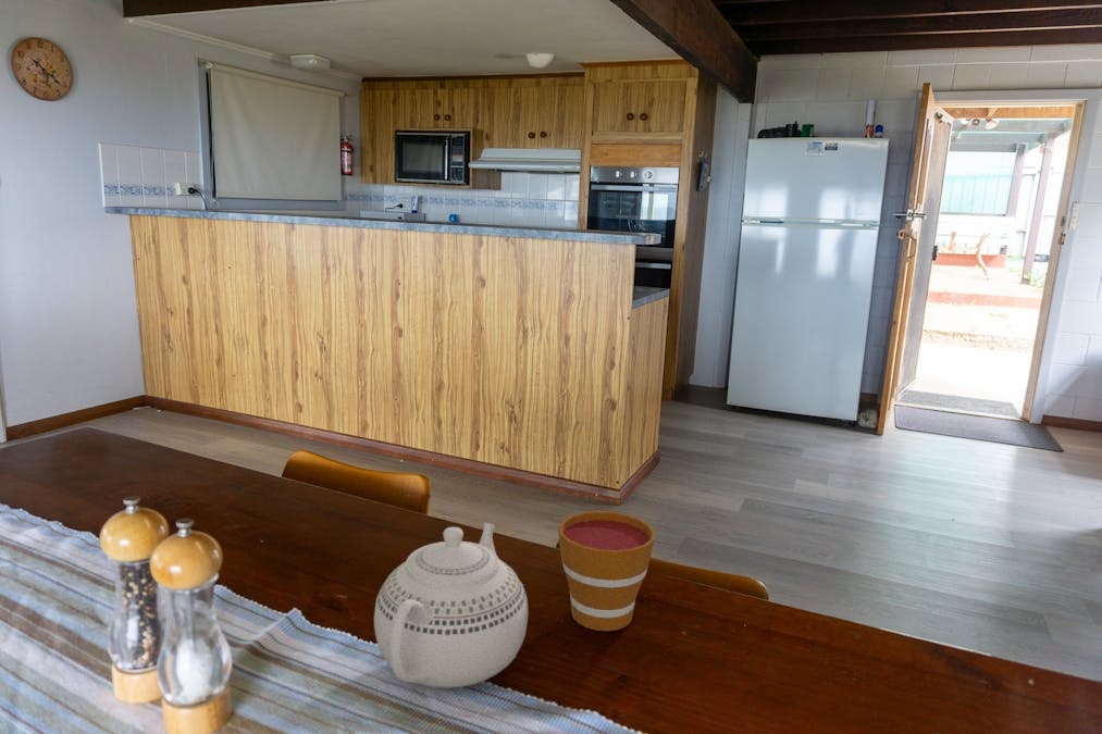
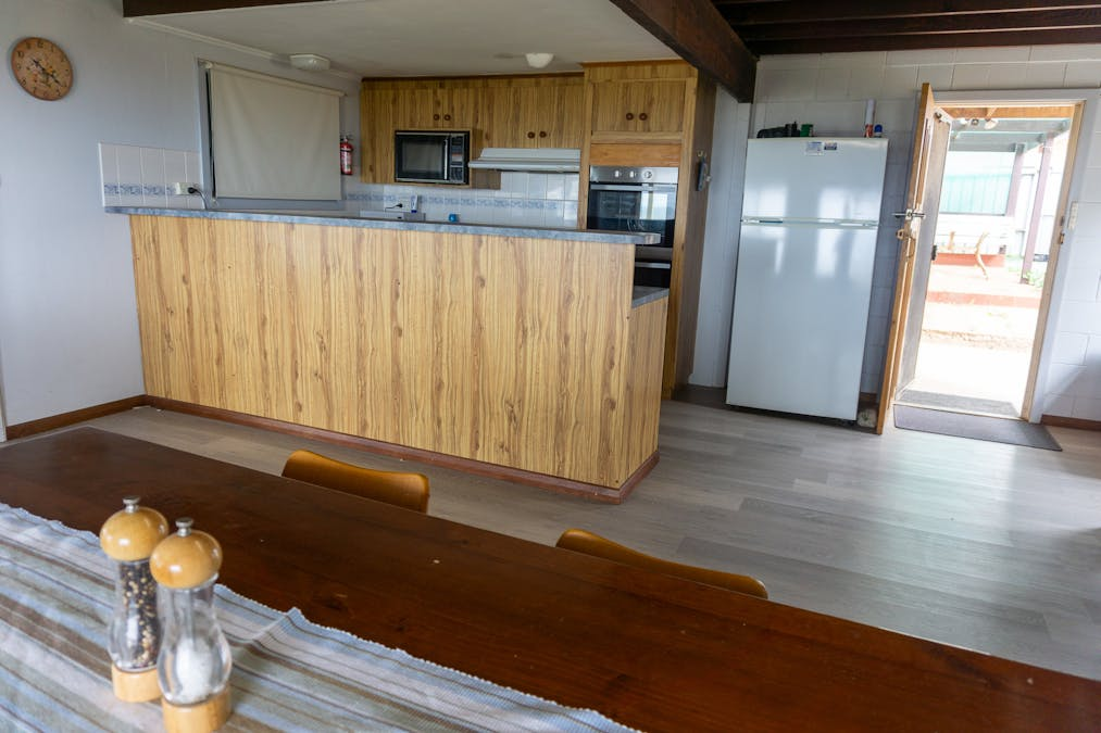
- cup (598, 569)
- teapot (450, 600)
